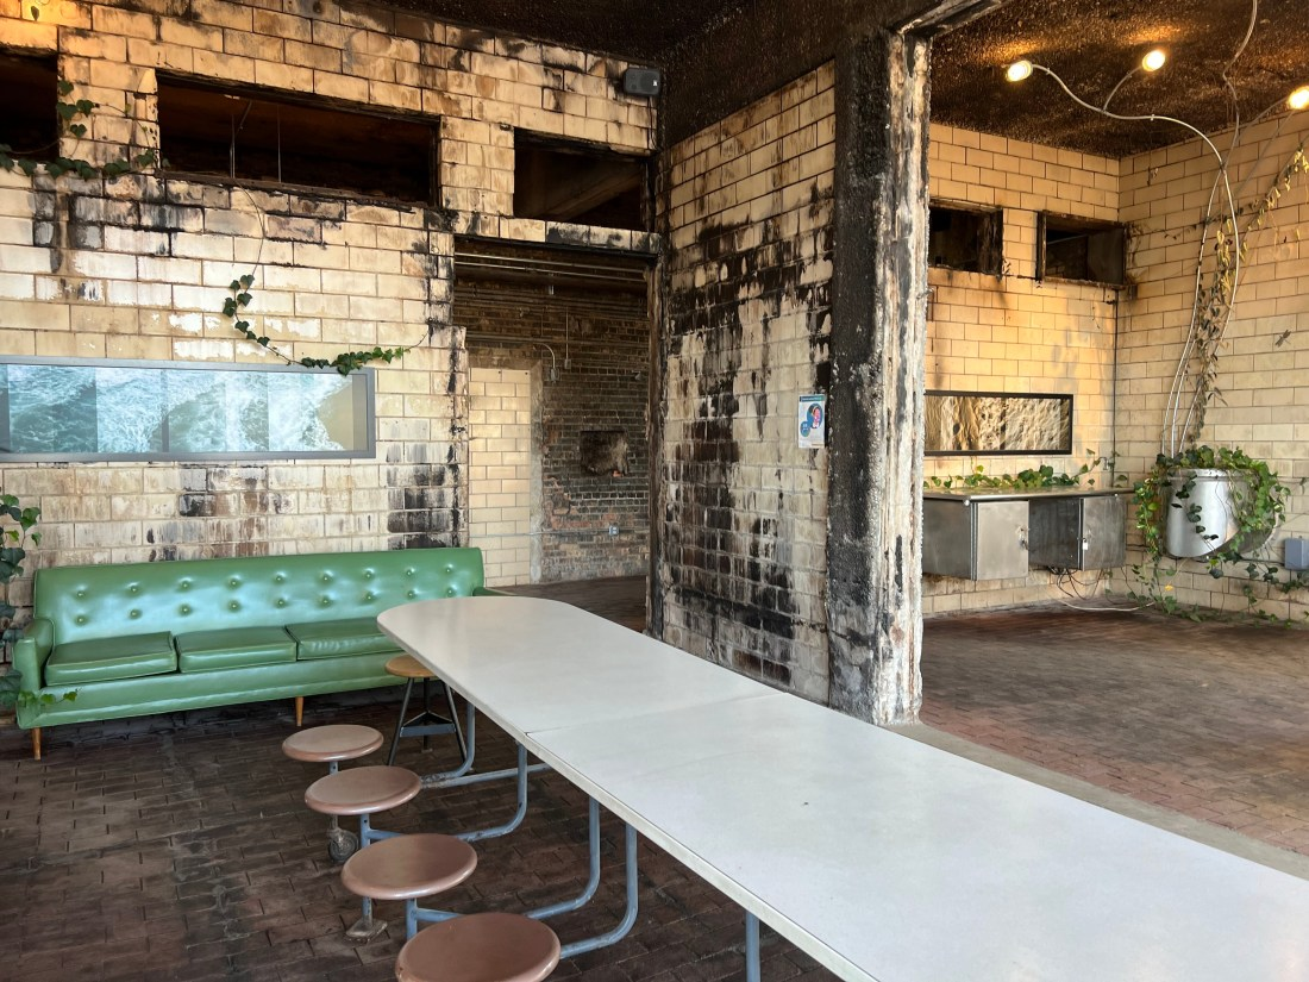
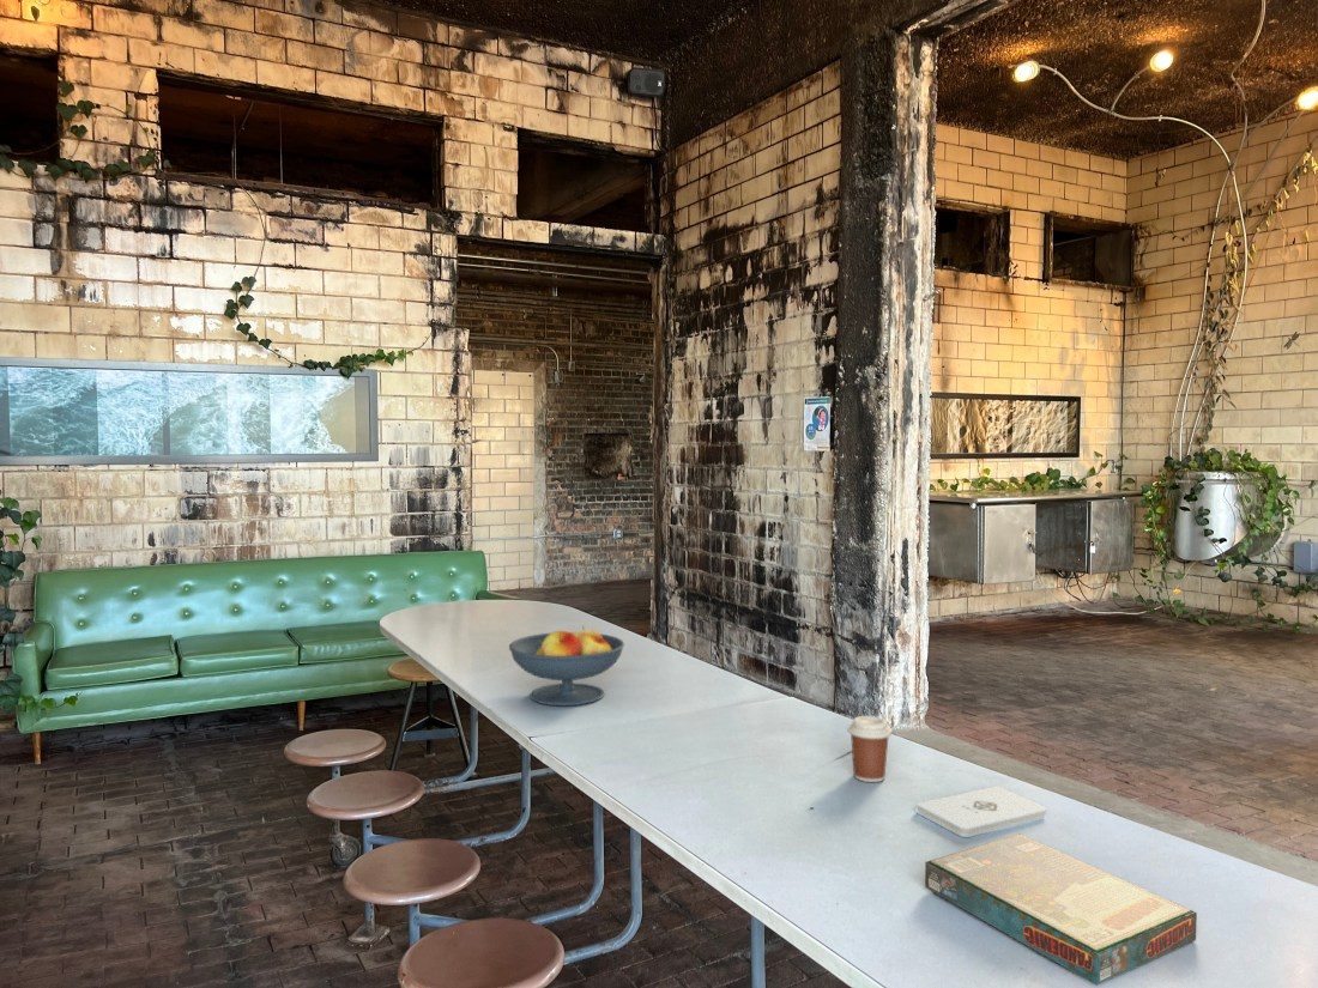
+ fruit bowl (567, 660)
+ notepad (981, 810)
+ coffee cup (869, 748)
+ board game (1052, 898)
